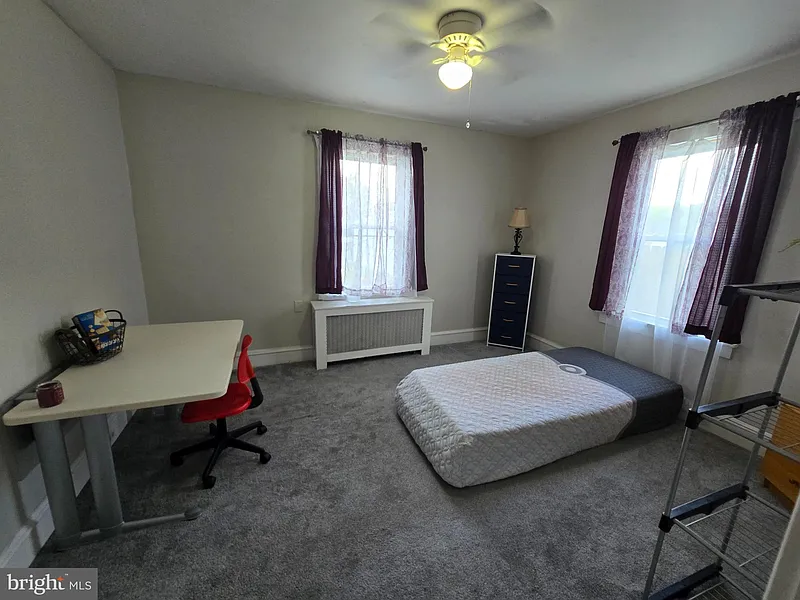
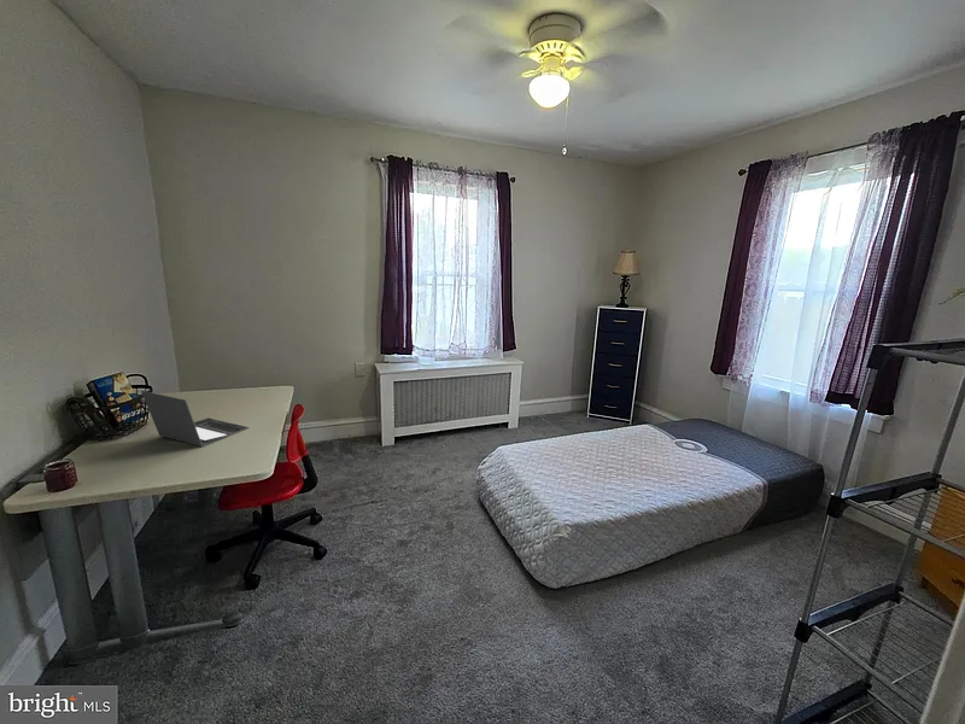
+ laptop (189, 411)
